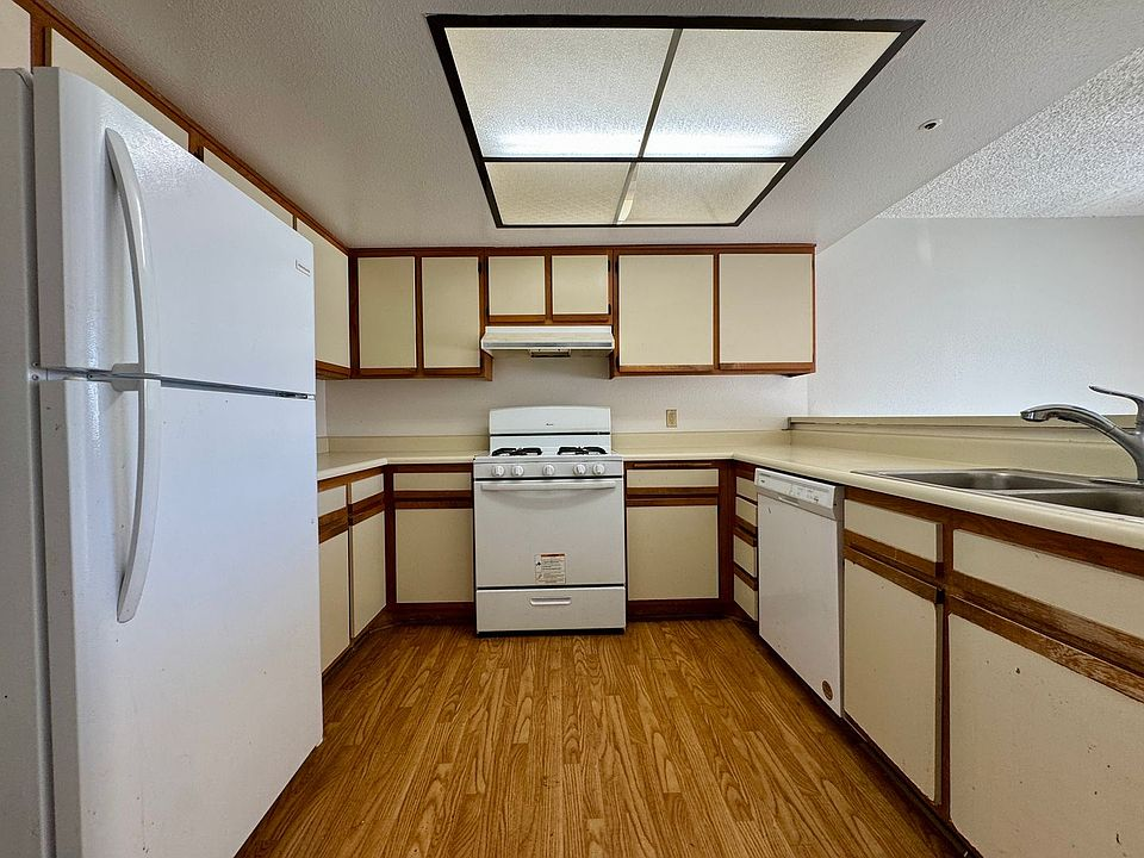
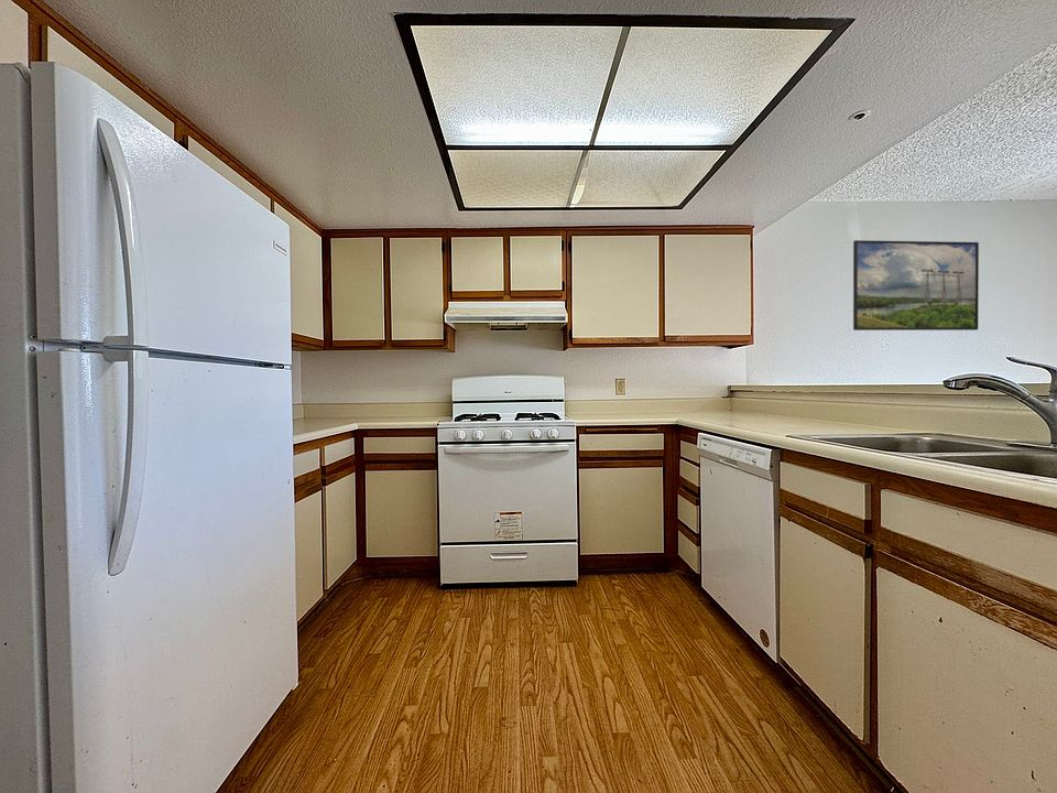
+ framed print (916, 285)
